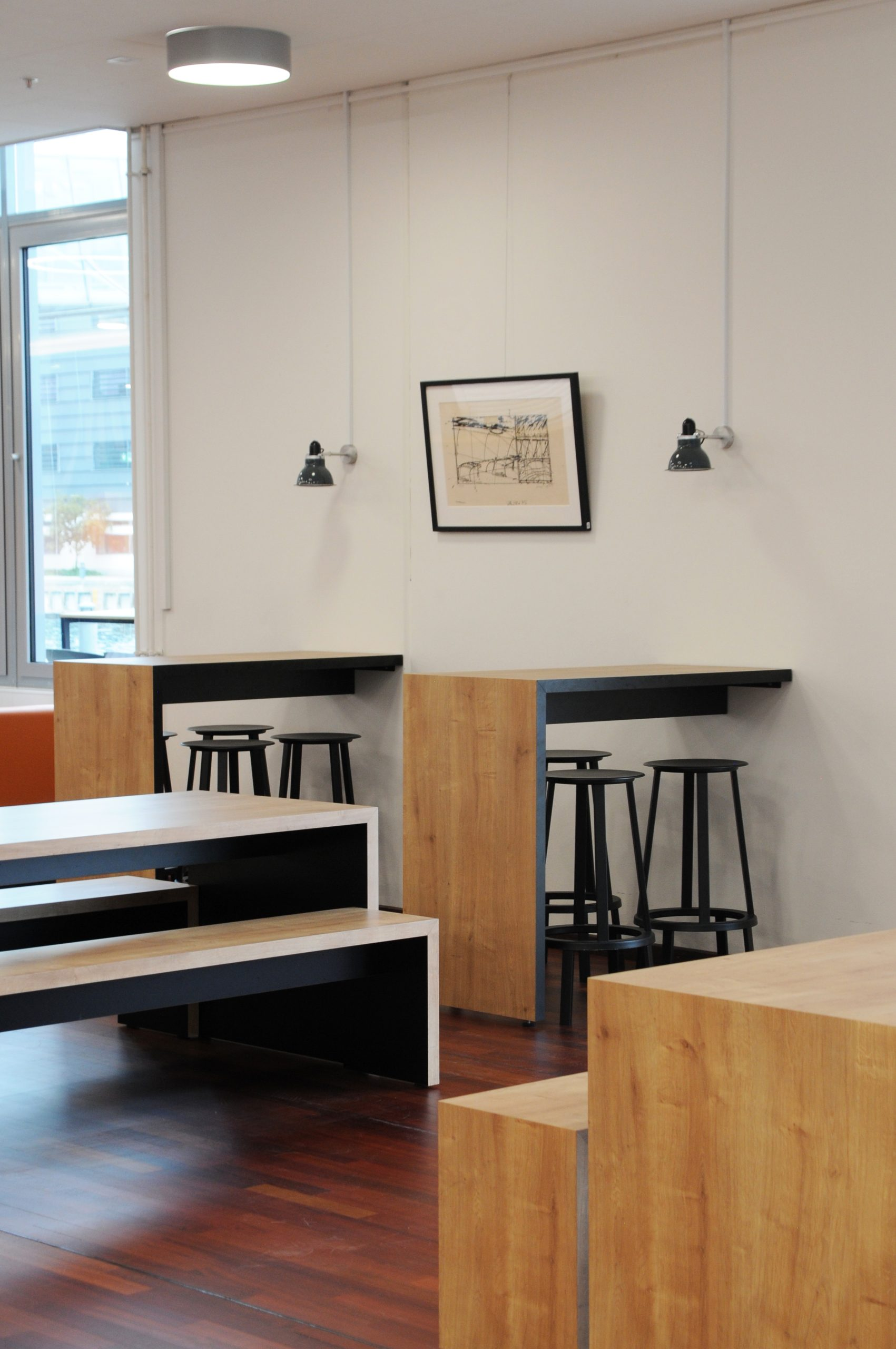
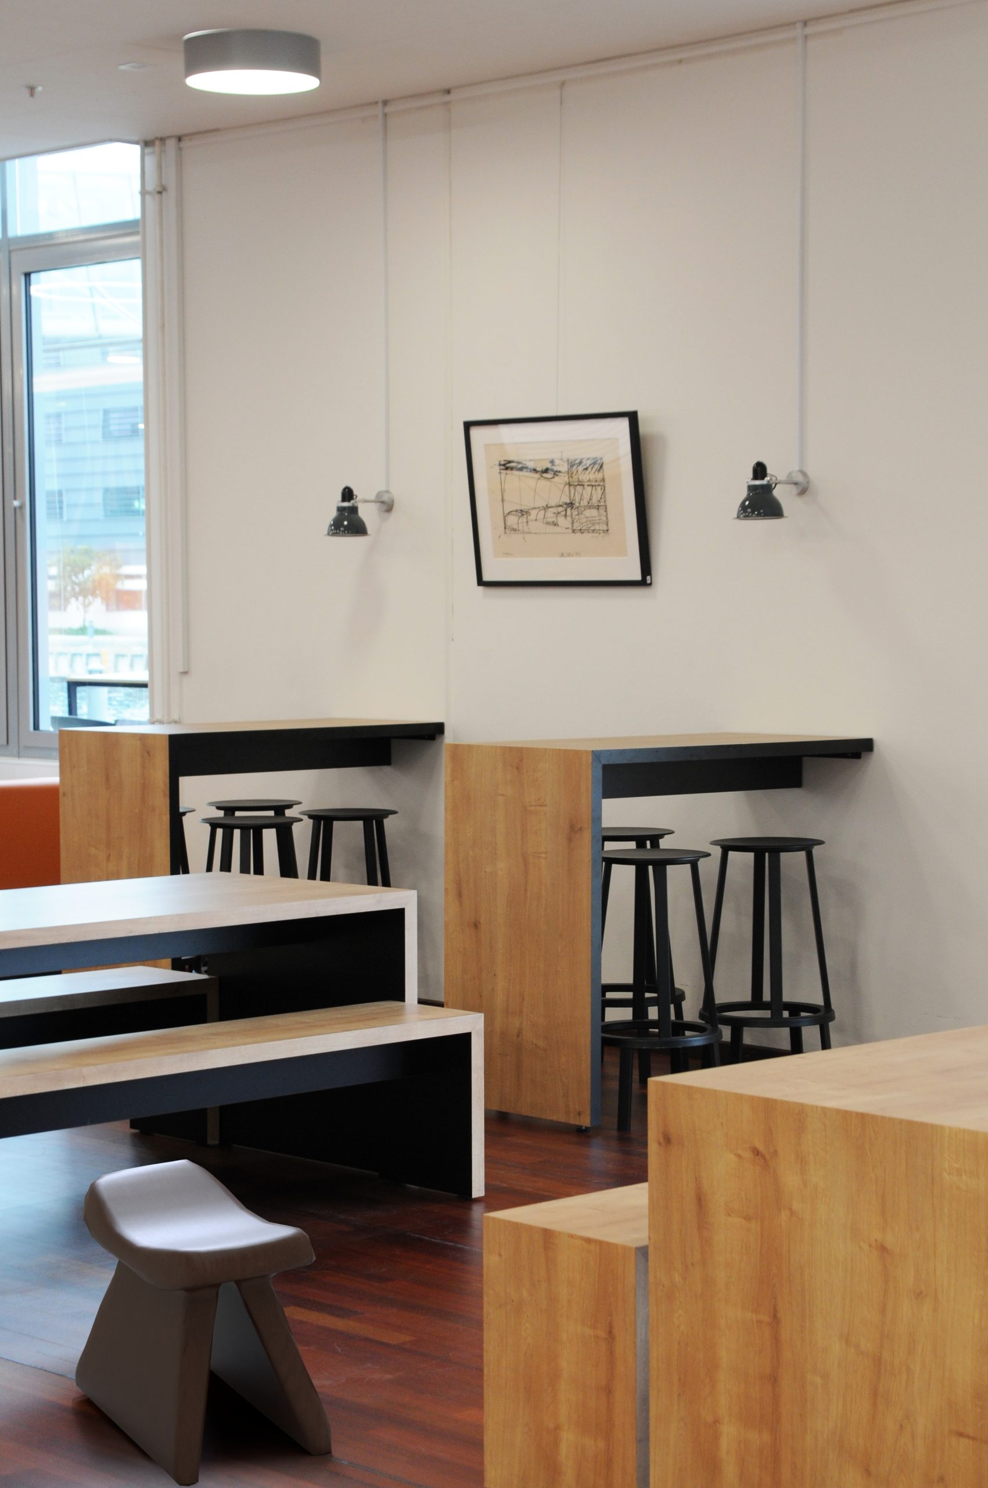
+ stool (197, 1310)
